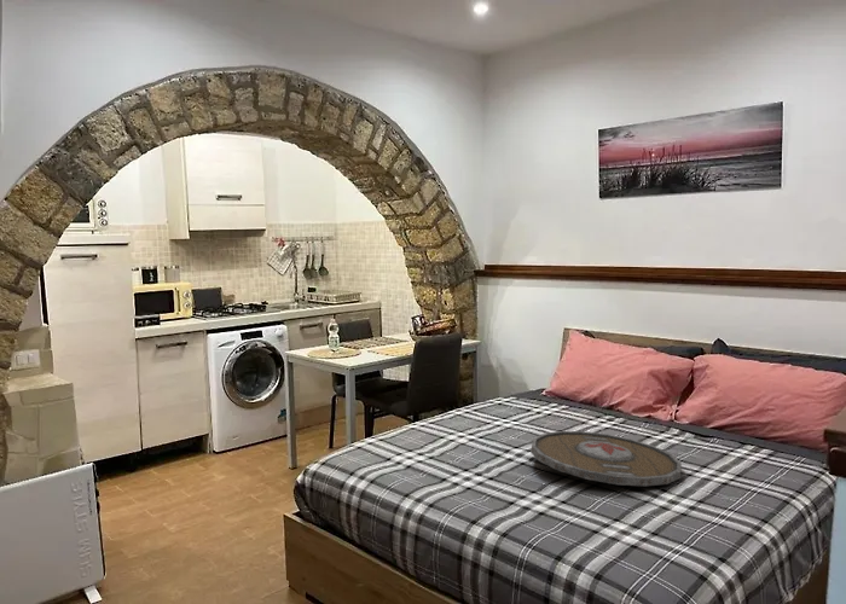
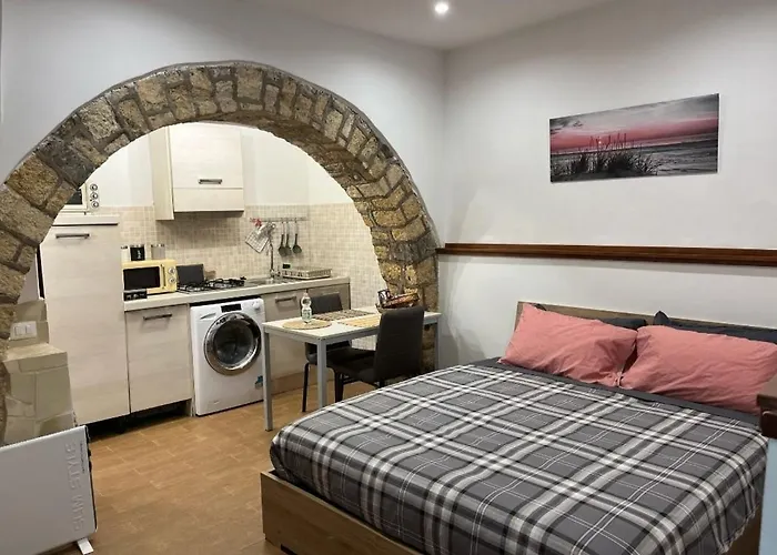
- serving tray (603, 455)
